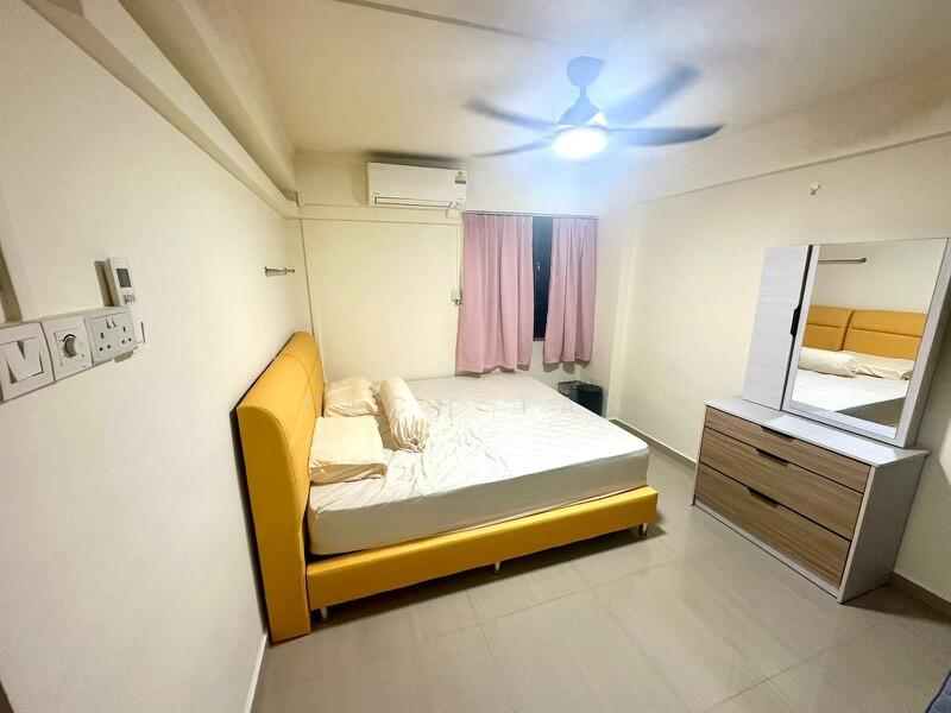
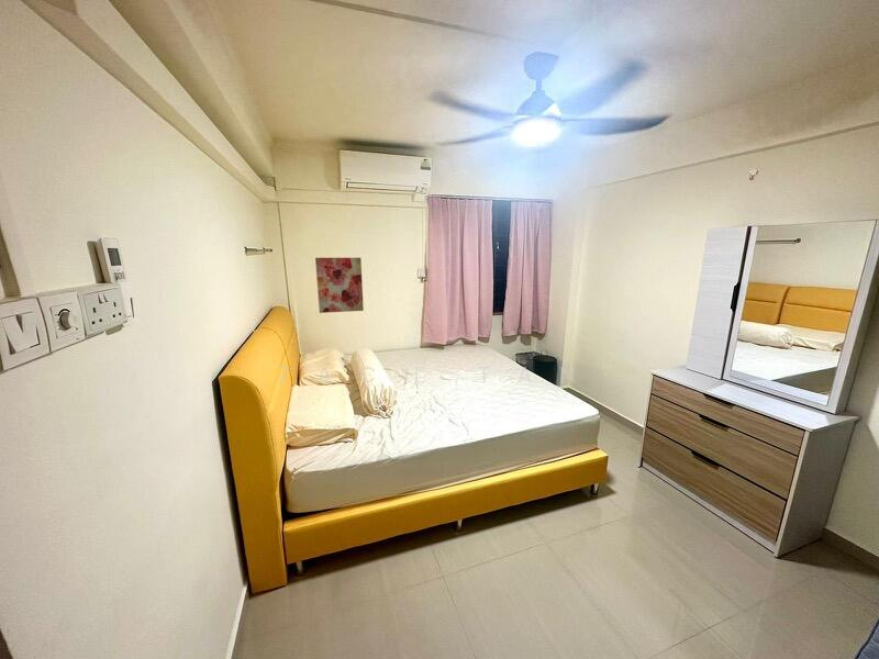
+ wall art (340, 284)
